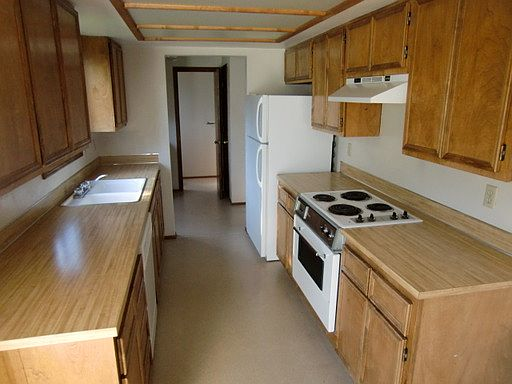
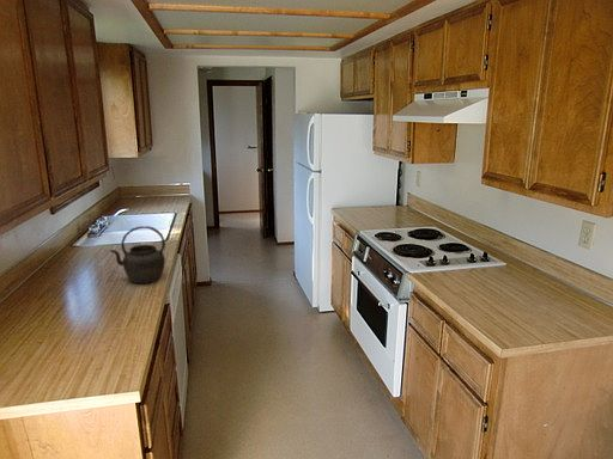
+ kettle (138, 253)
